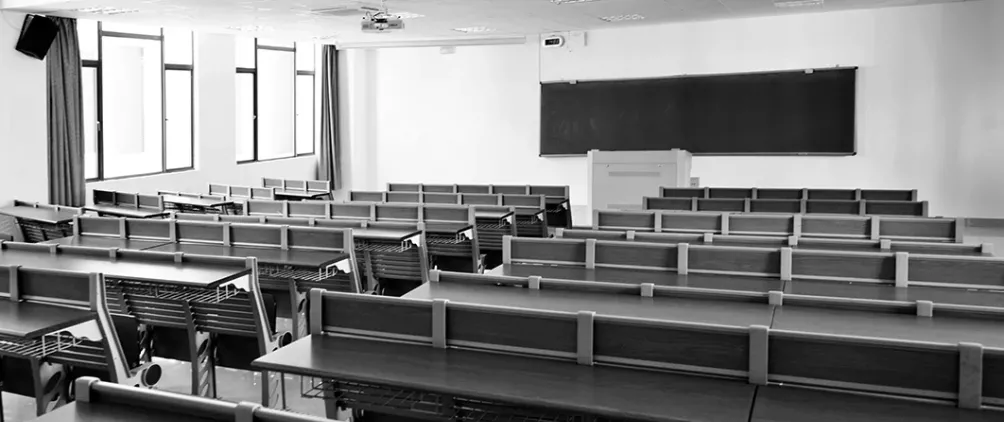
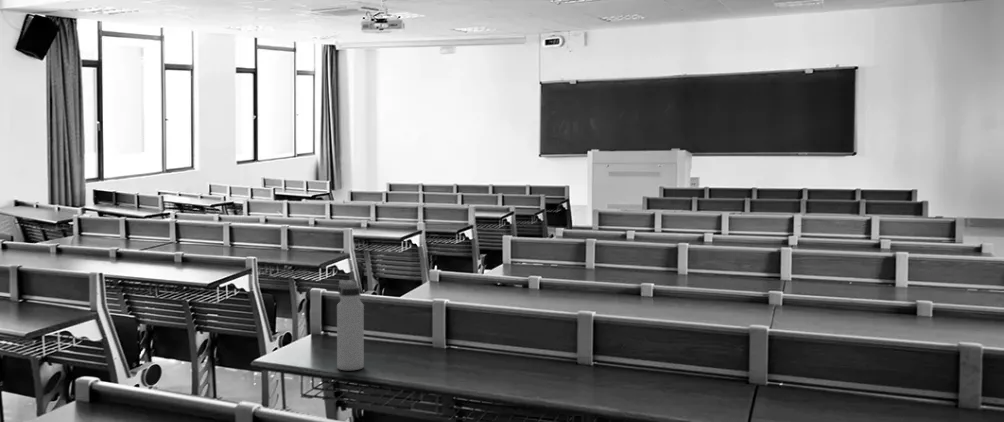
+ water bottle (350, 323)
